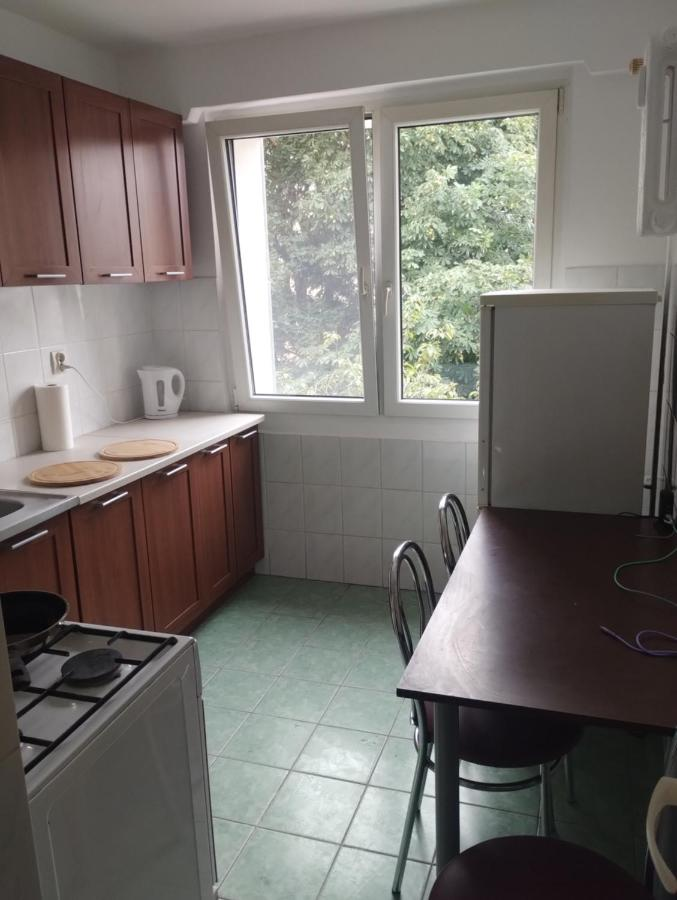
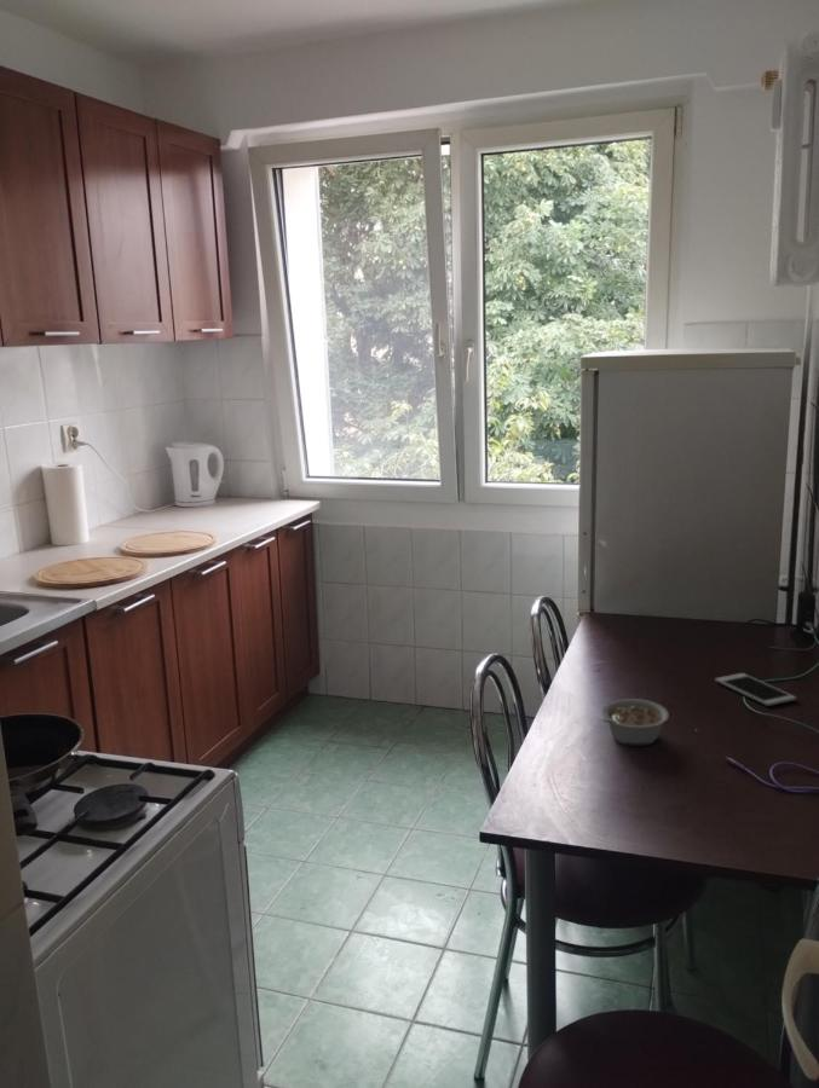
+ legume (634, 723)
+ cell phone (754, 688)
